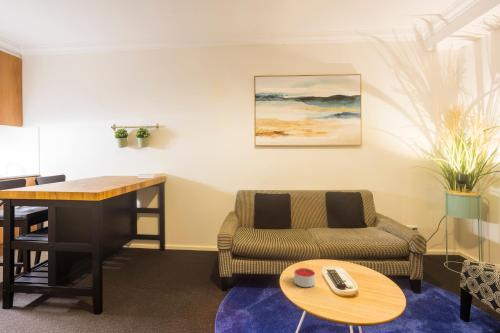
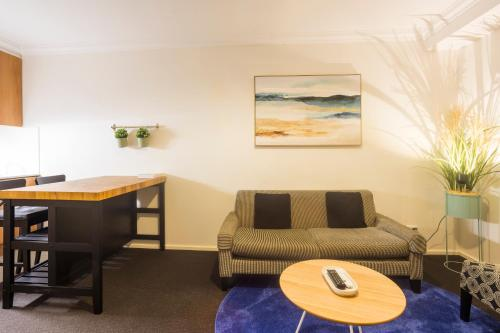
- candle (304, 276)
